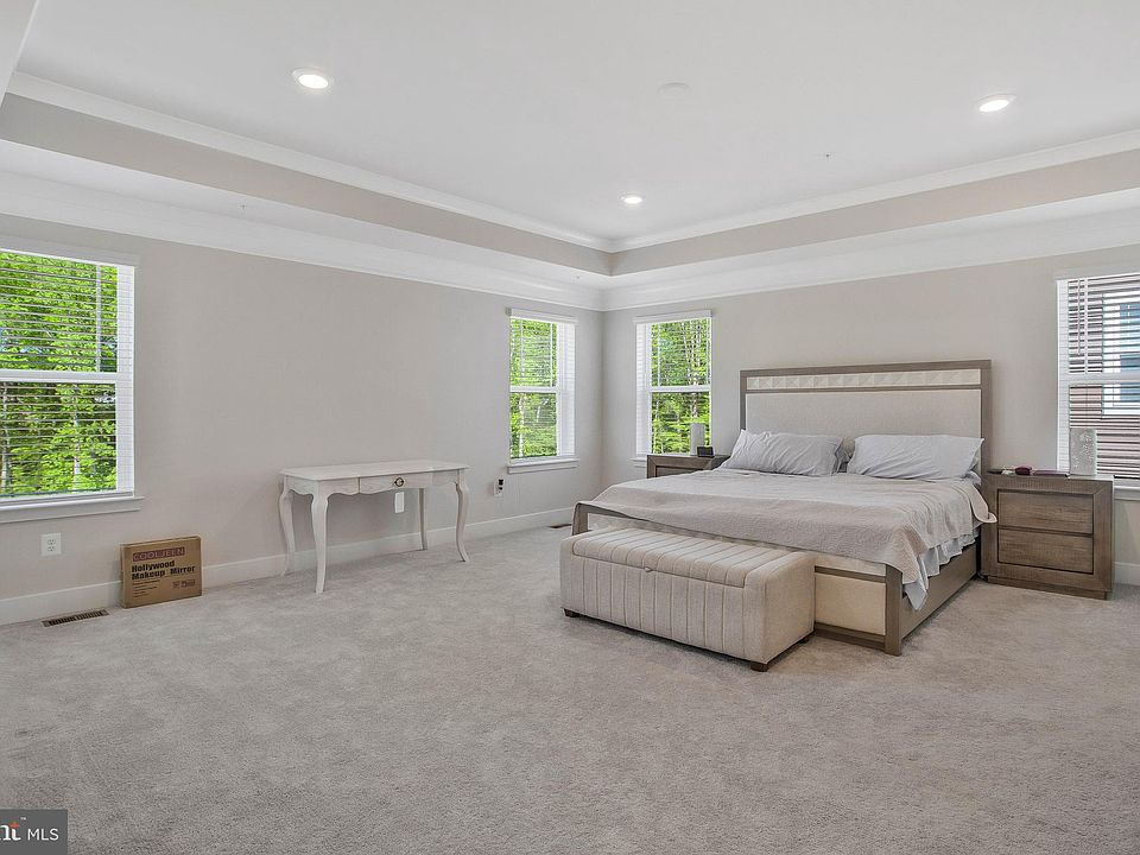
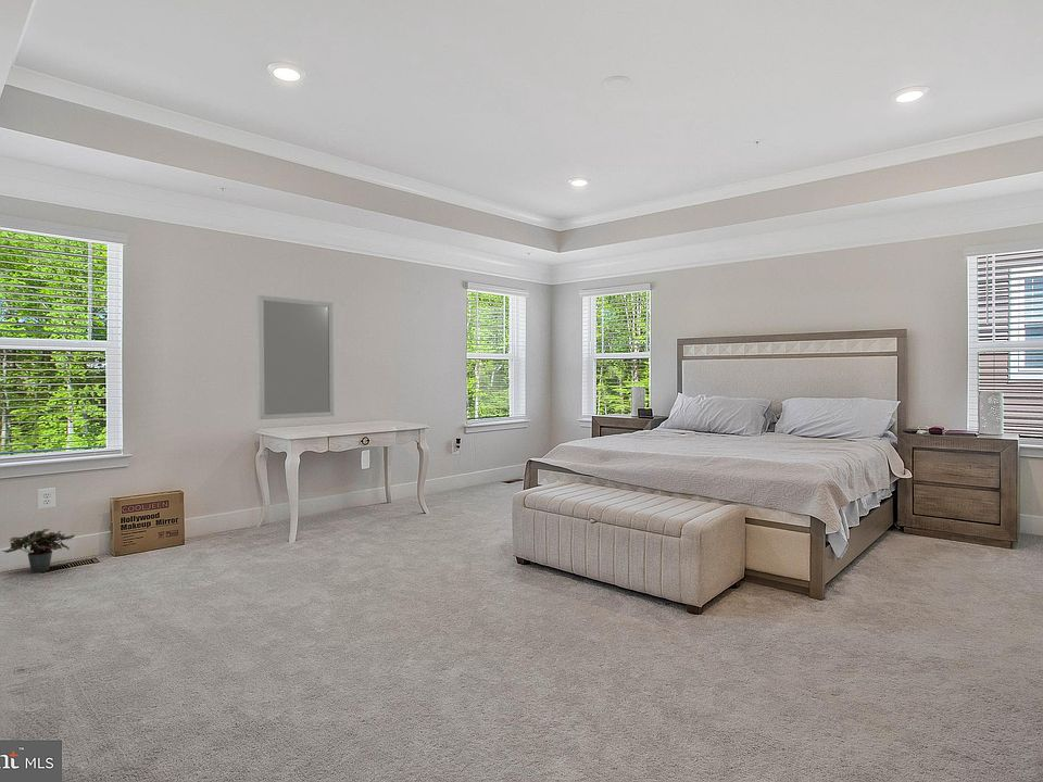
+ potted plant (39, 550)
+ home mirror (297, 358)
